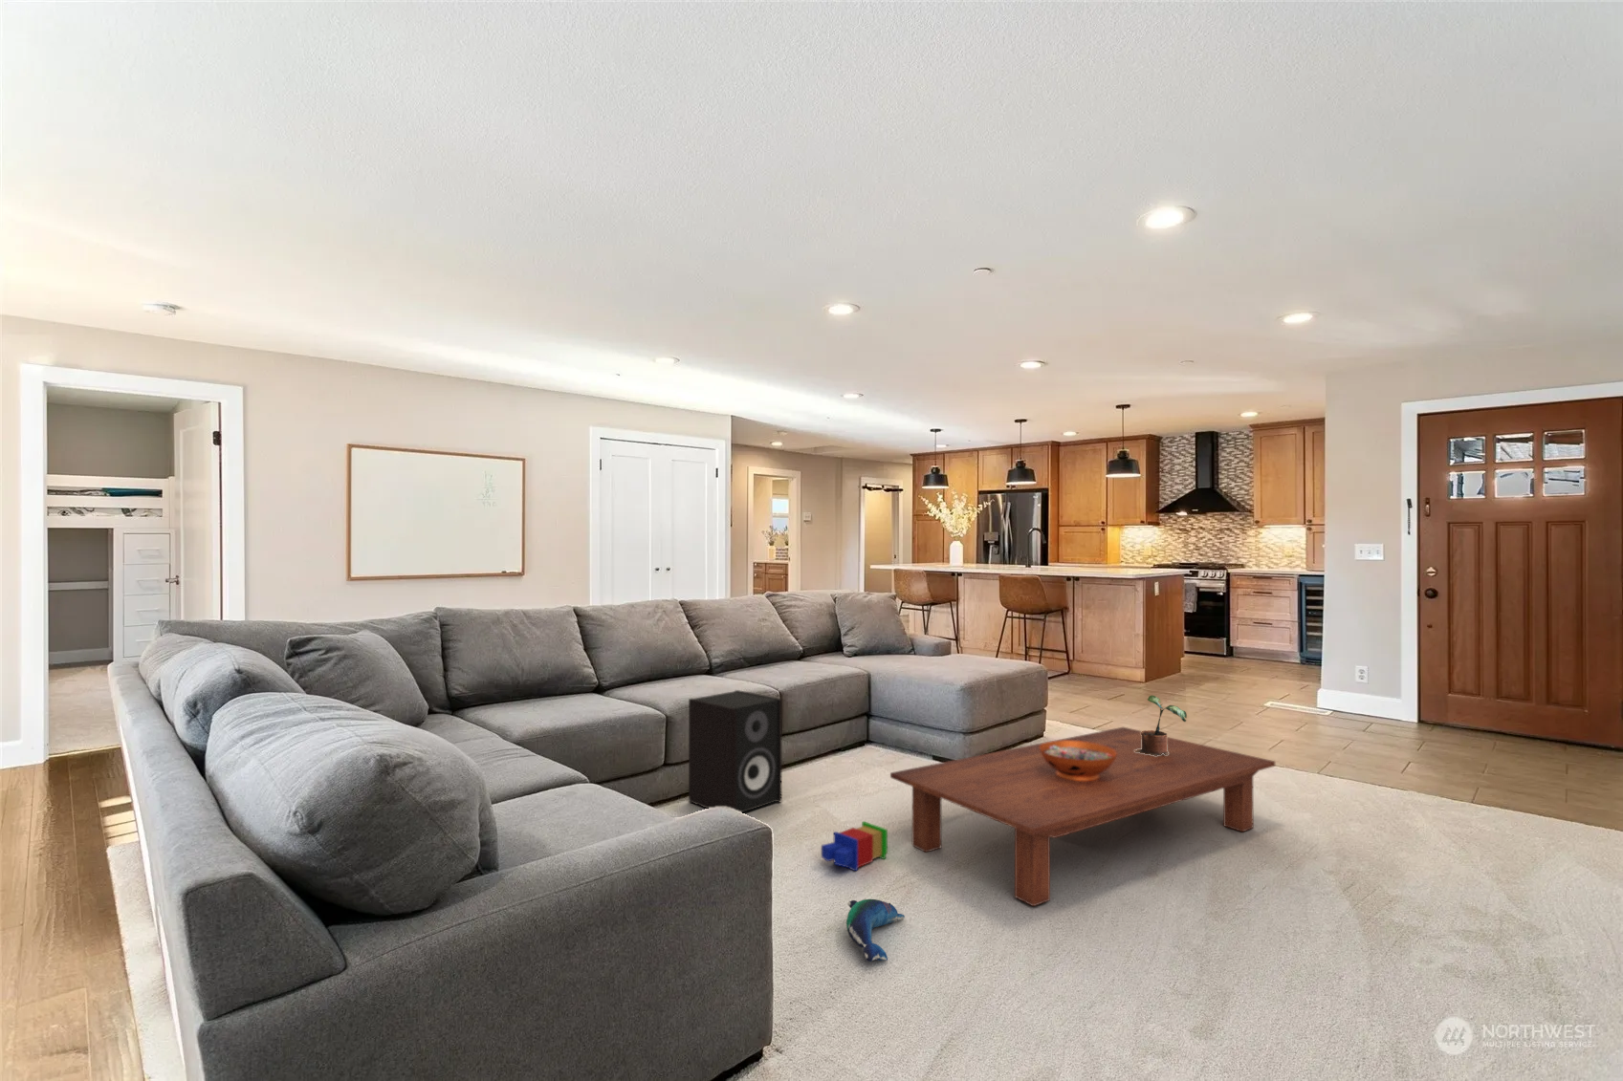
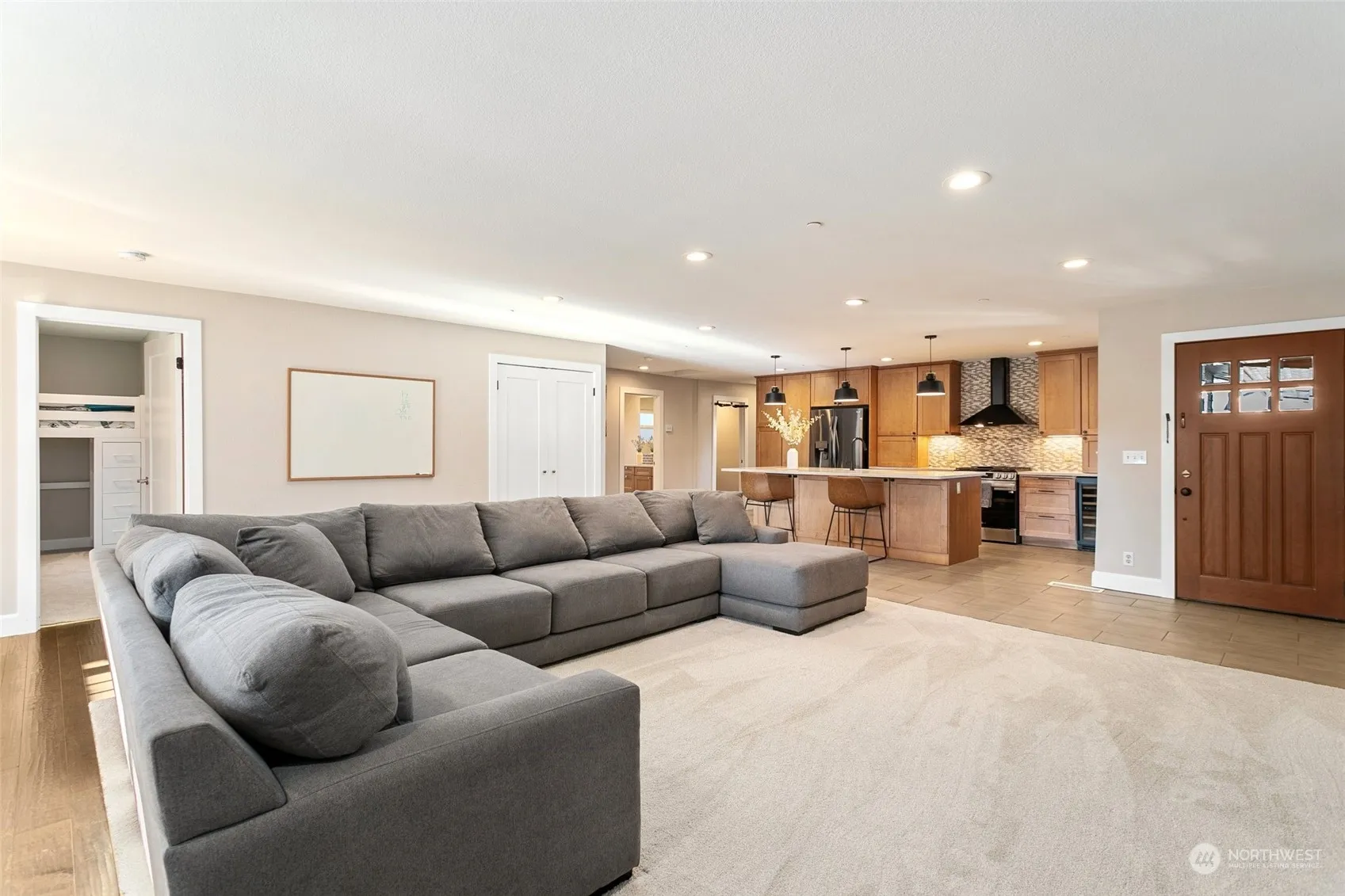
- speaker (735, 750)
- stacking toy (856, 847)
- potted plant (1158, 724)
- coffee table (1087, 801)
- plush toy (872, 922)
- decorative bowl (1076, 761)
